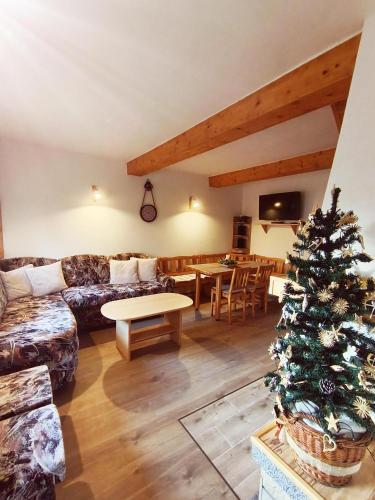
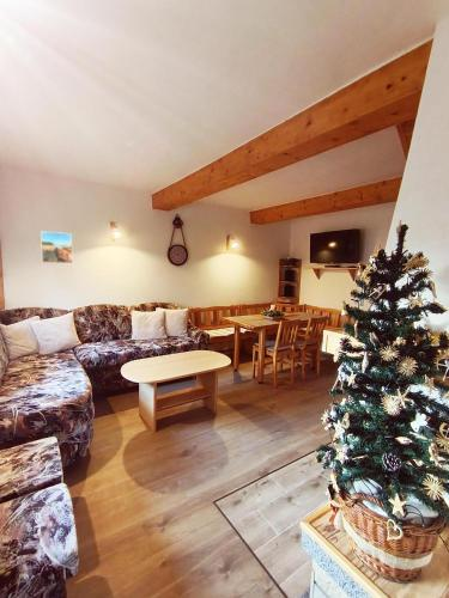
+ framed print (56, 248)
